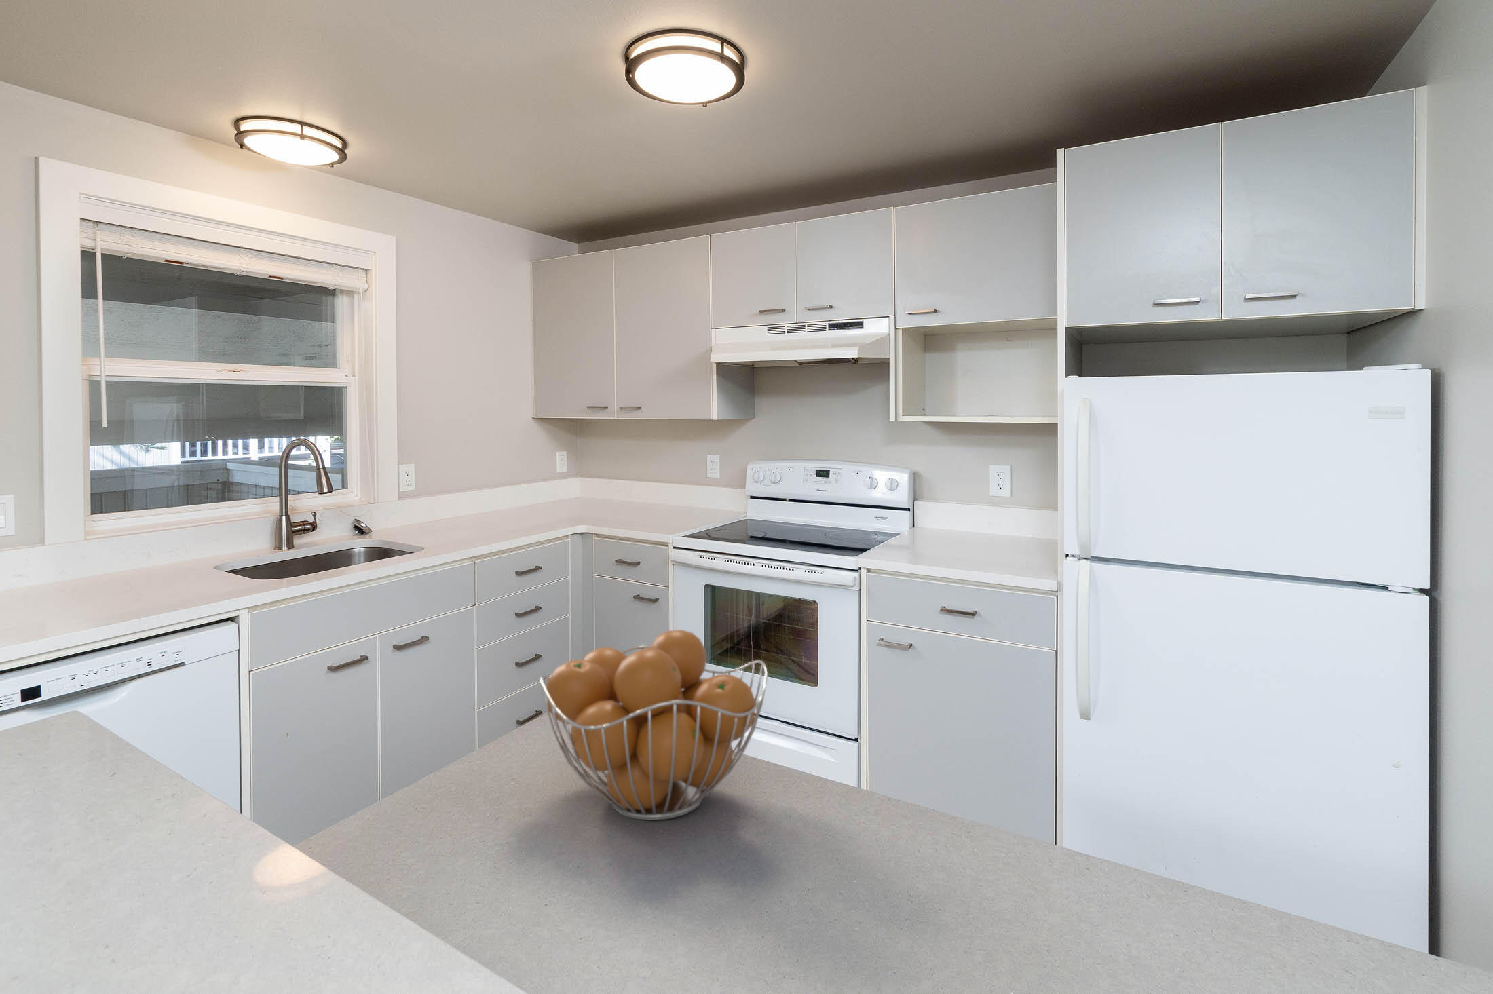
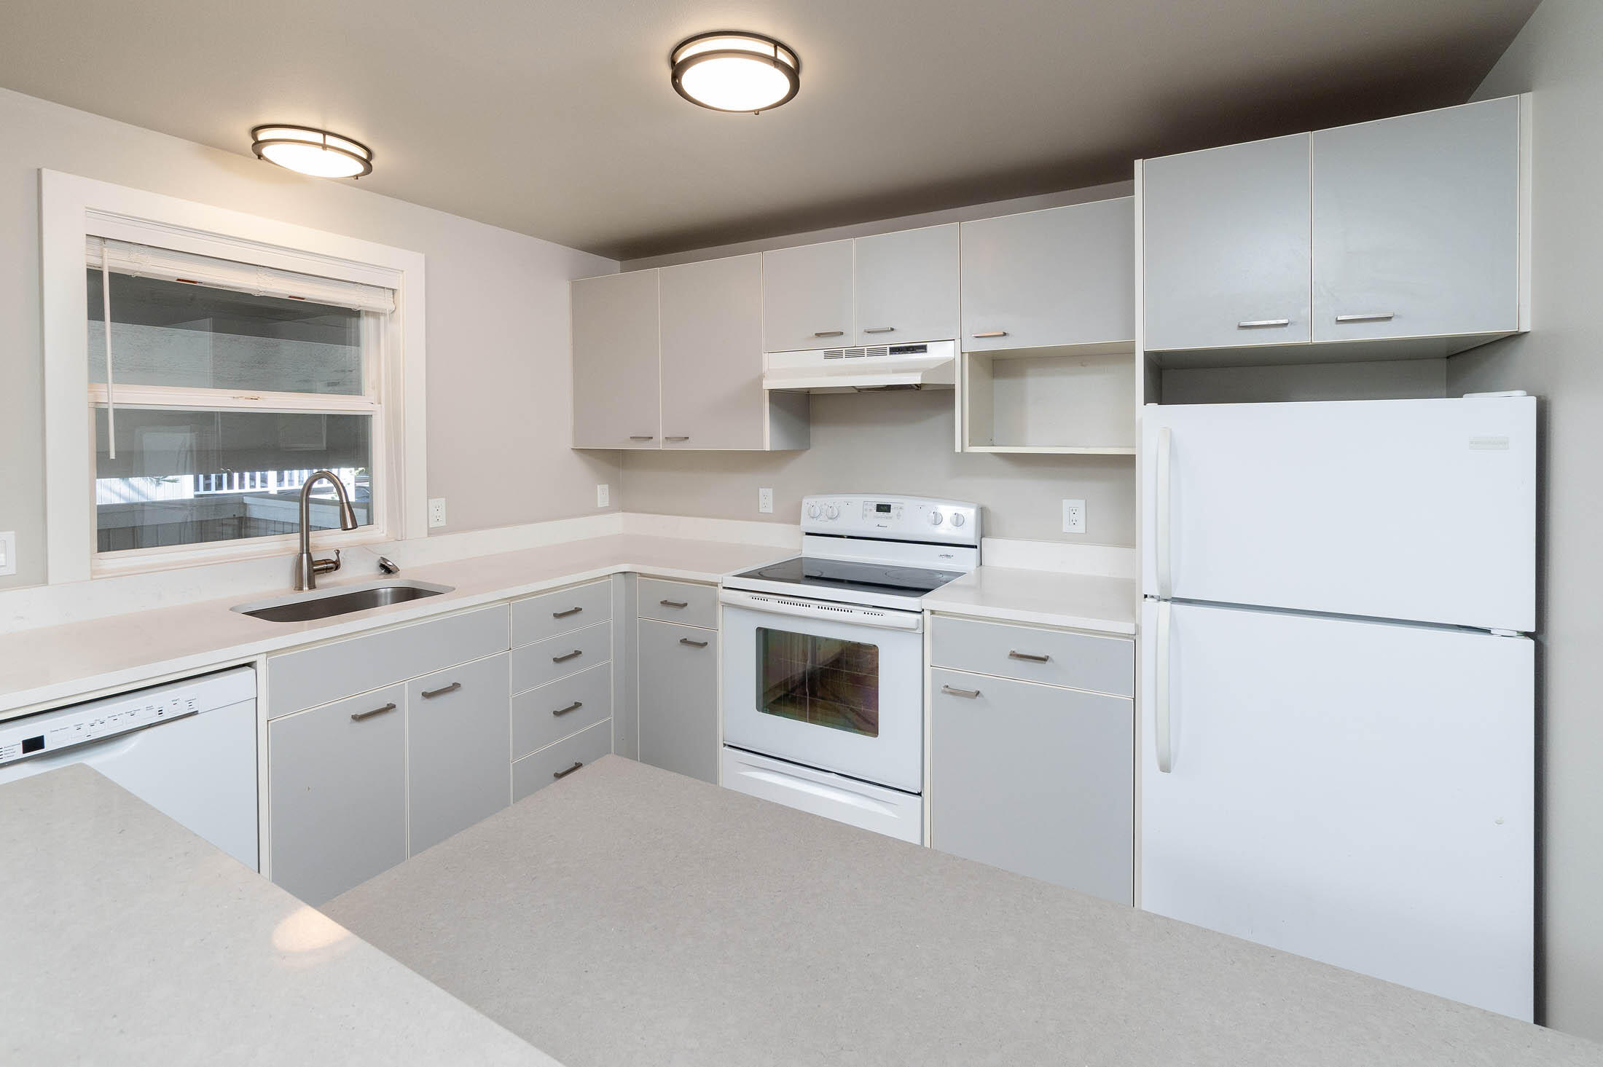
- fruit basket (657, 719)
